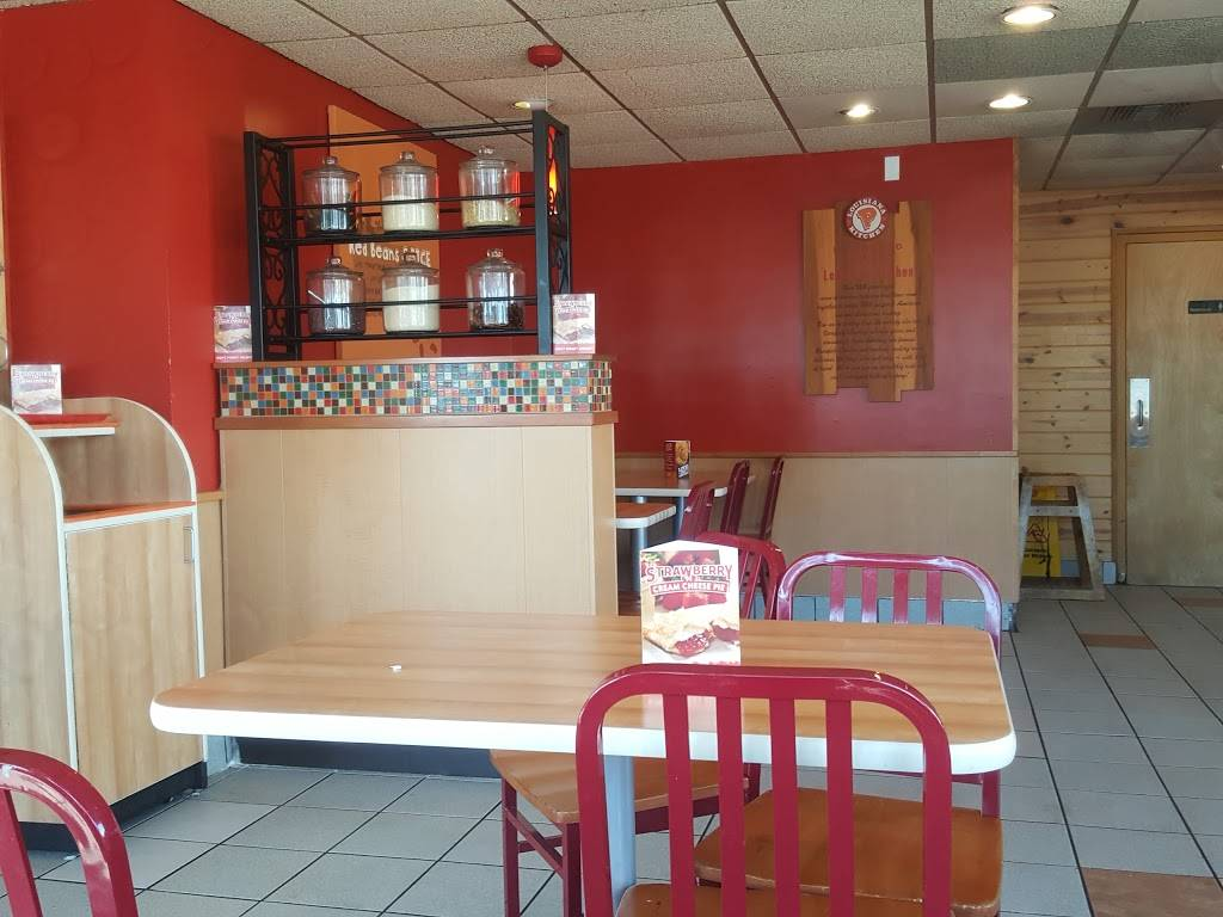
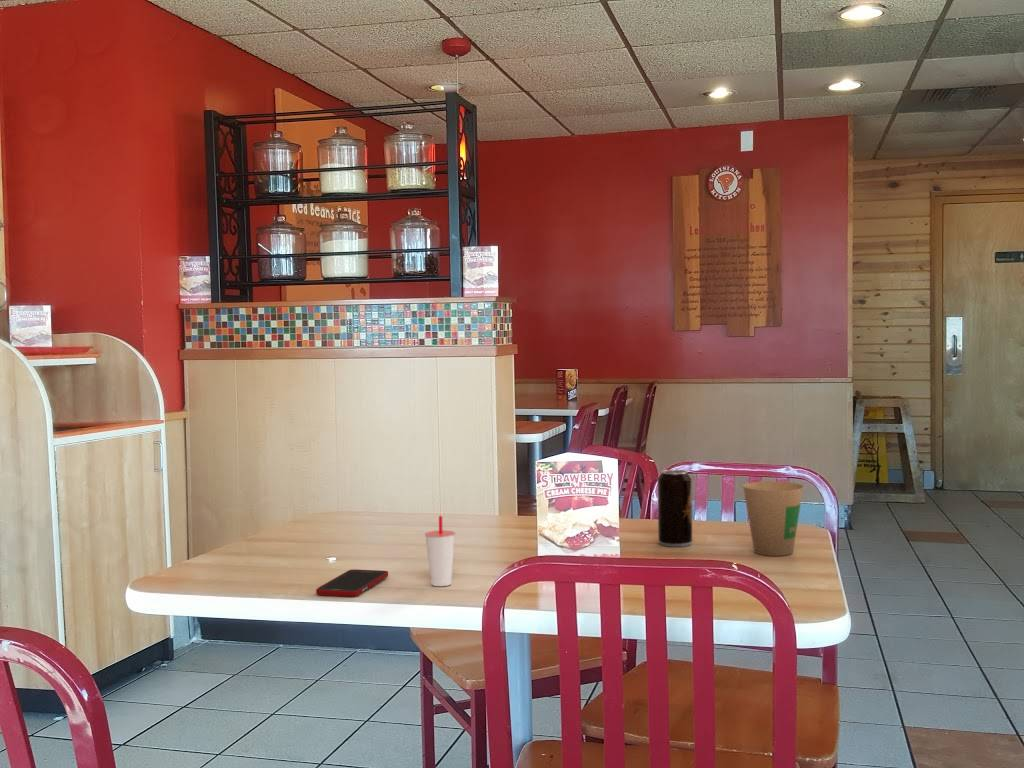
+ cup (440, 549)
+ paper cup (773, 518)
+ beverage can (674, 507)
+ cell phone (353, 582)
